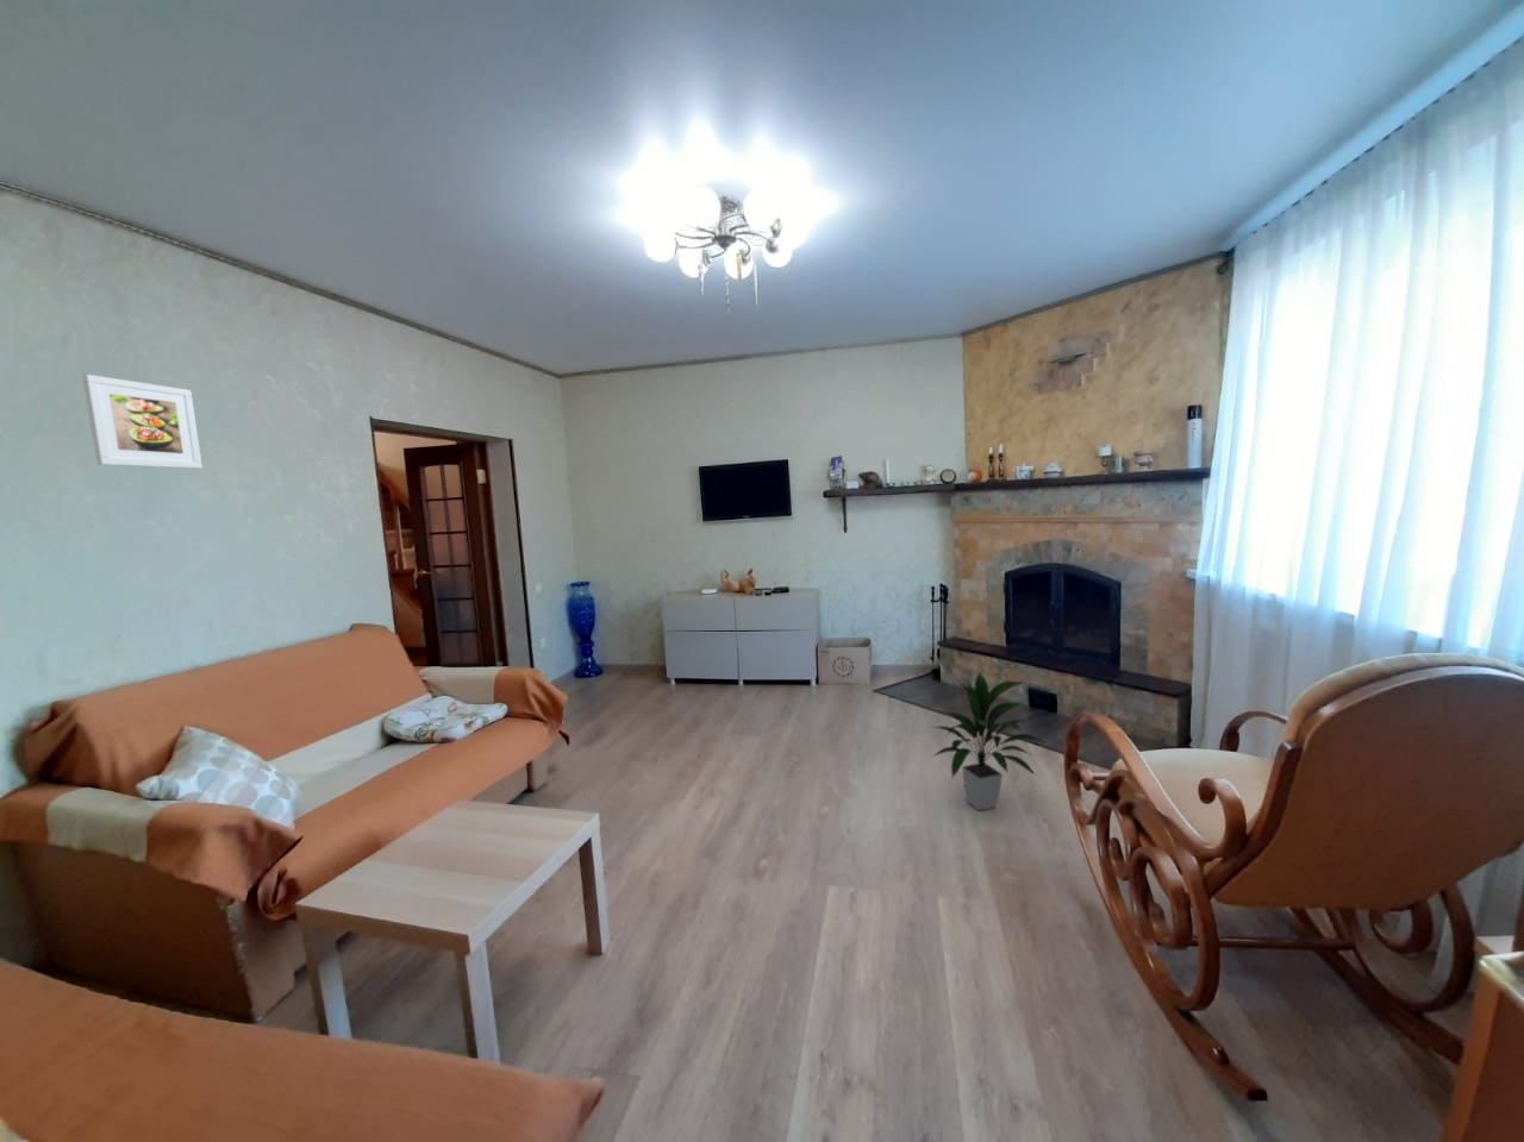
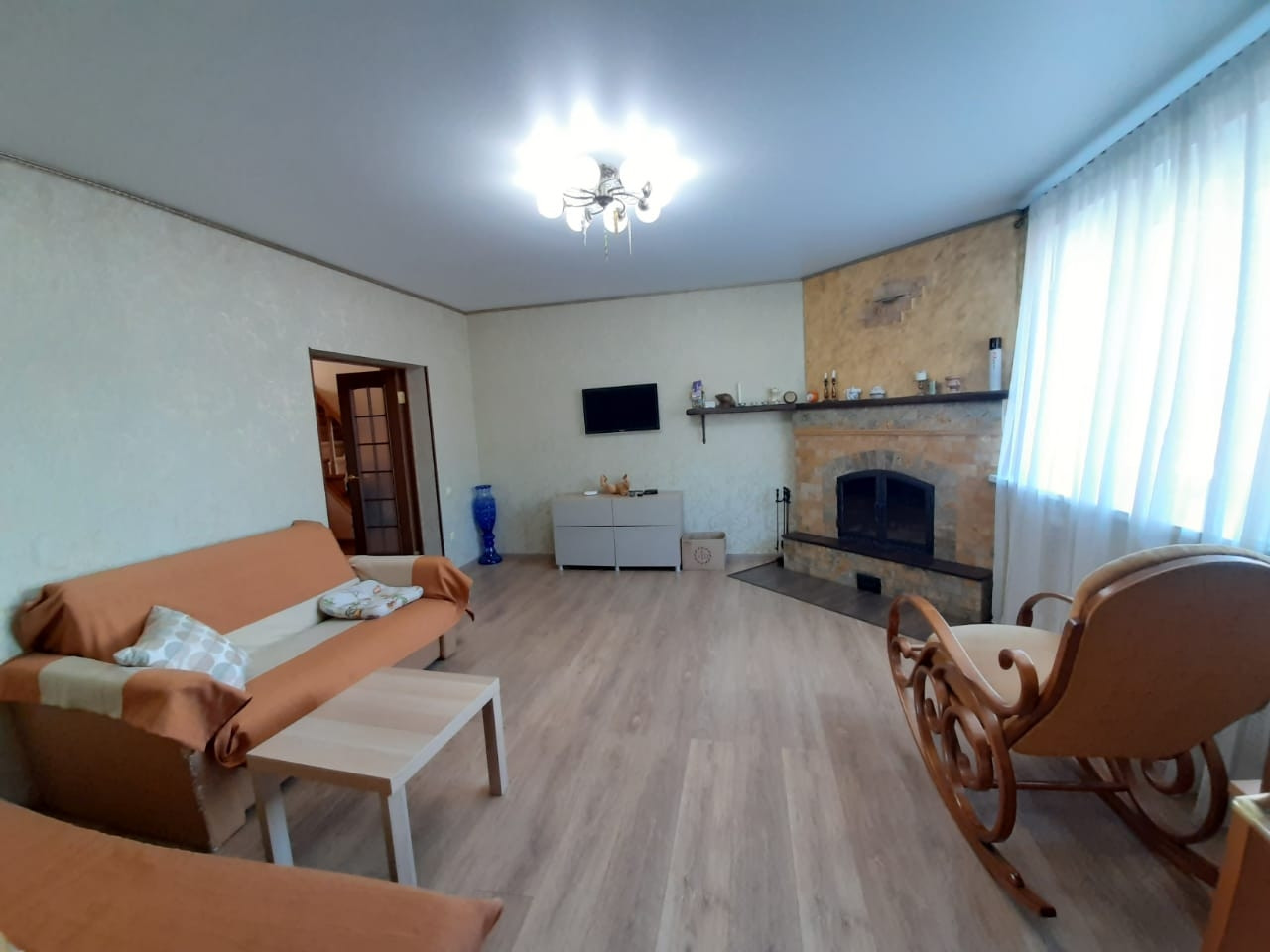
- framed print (146, 425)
- indoor plant (982, 738)
